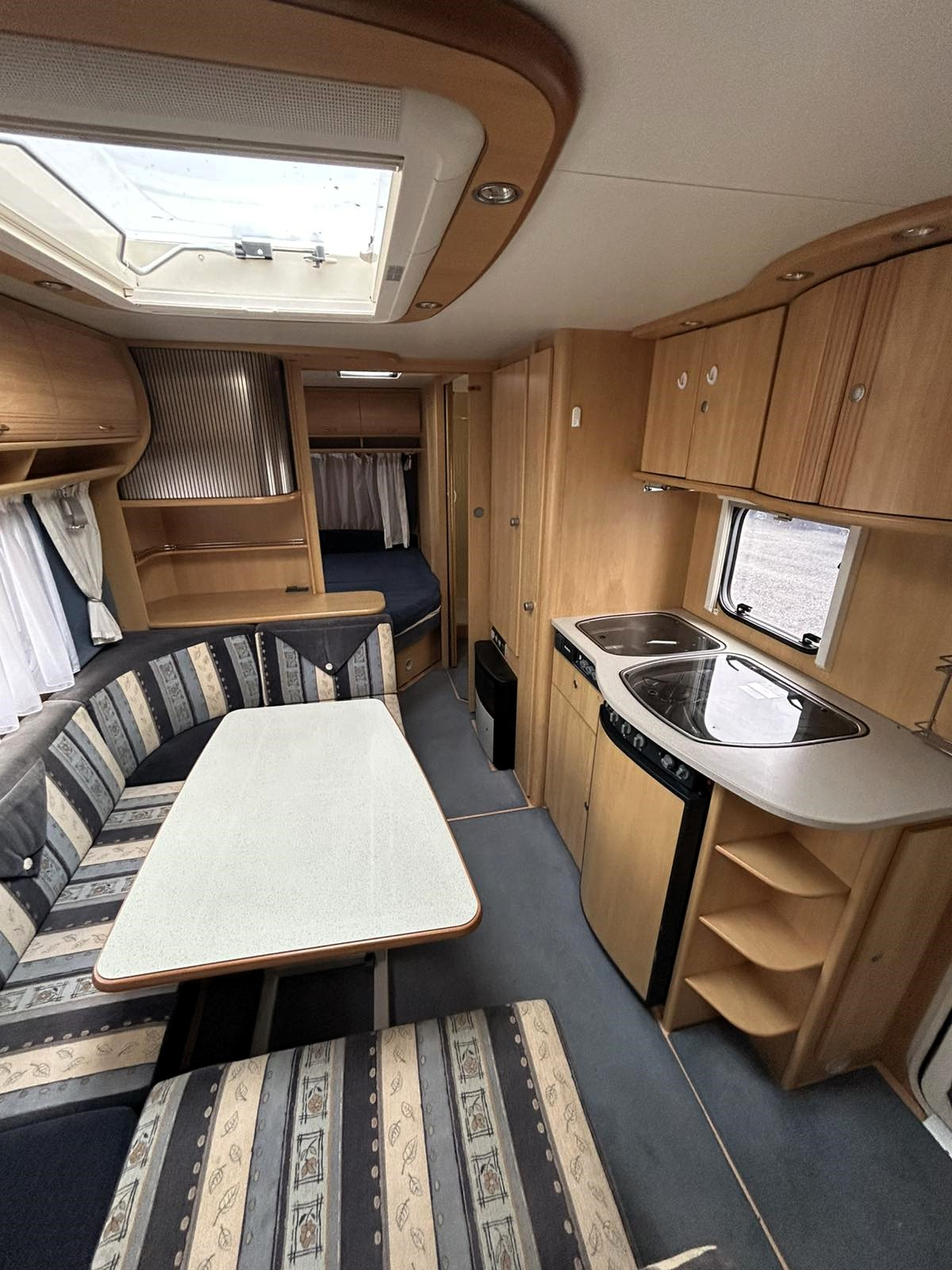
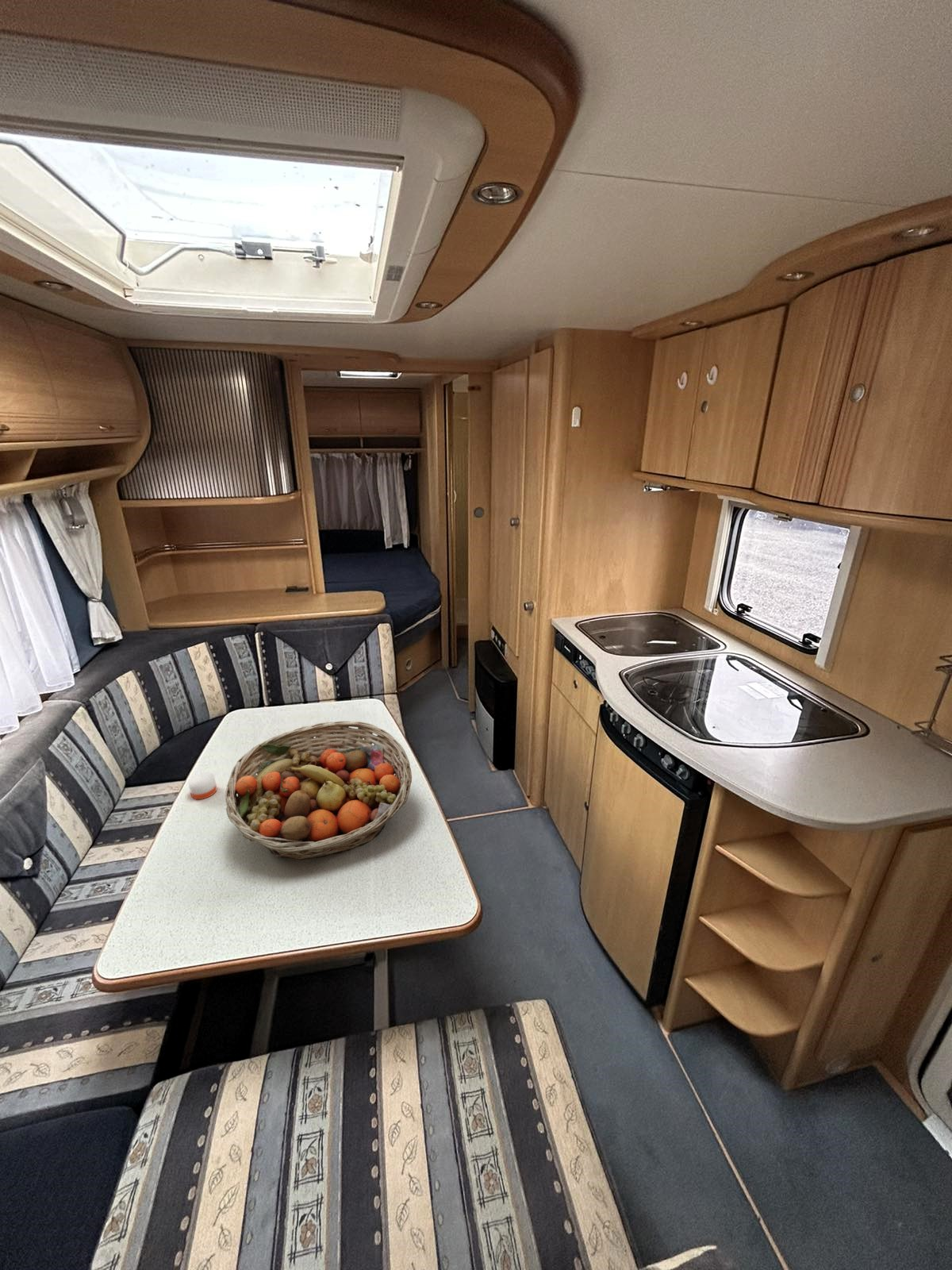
+ candle (201, 779)
+ fruit basket (323, 788)
